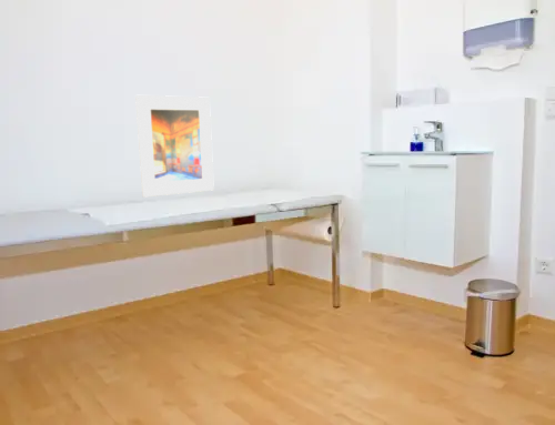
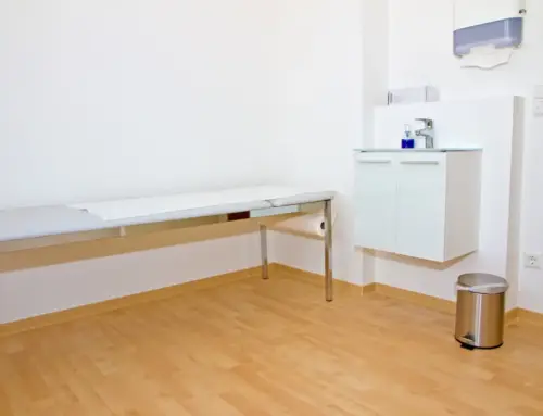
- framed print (176, 145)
